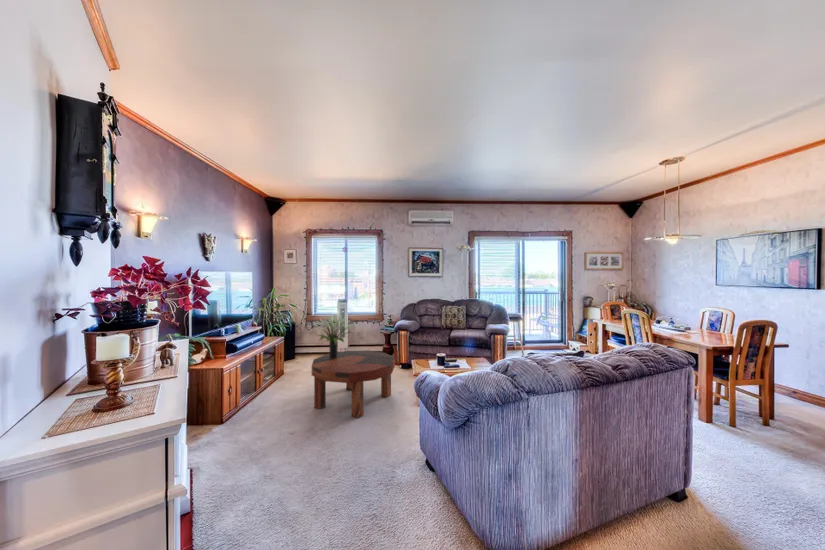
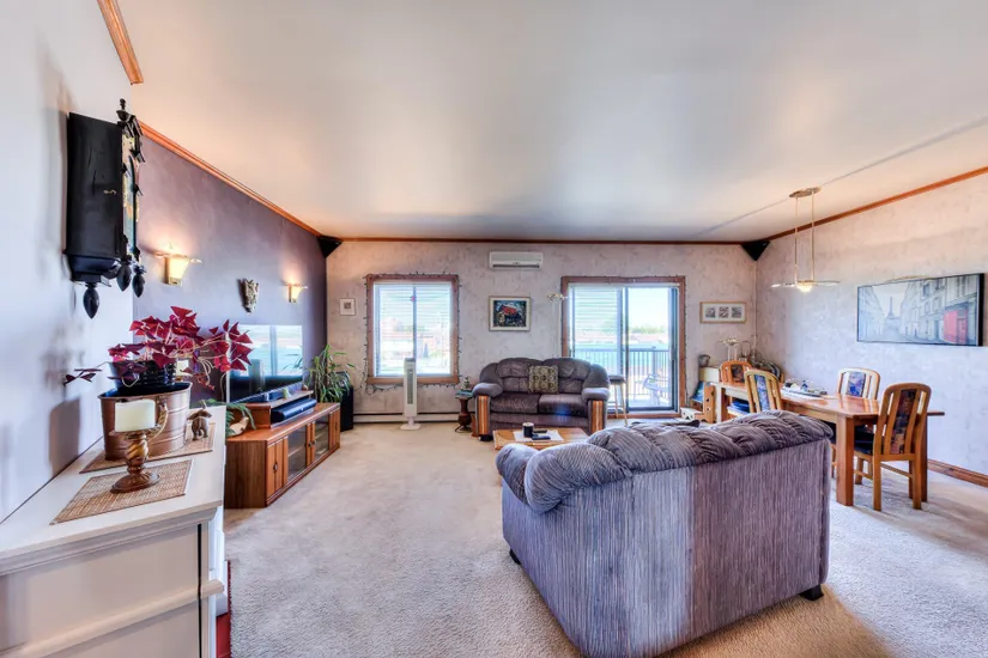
- coffee table (353, 380)
- potted plant (334, 335)
